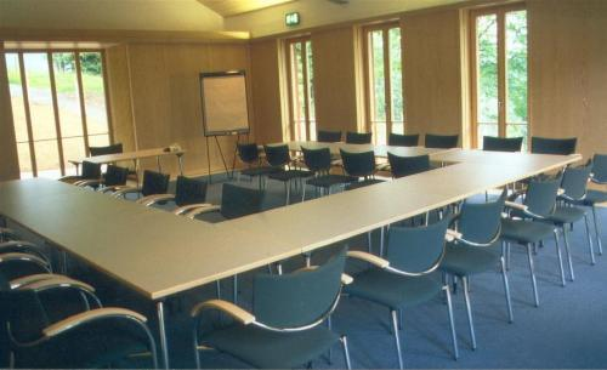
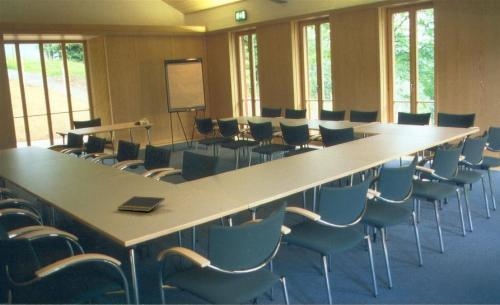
+ notepad (141, 203)
